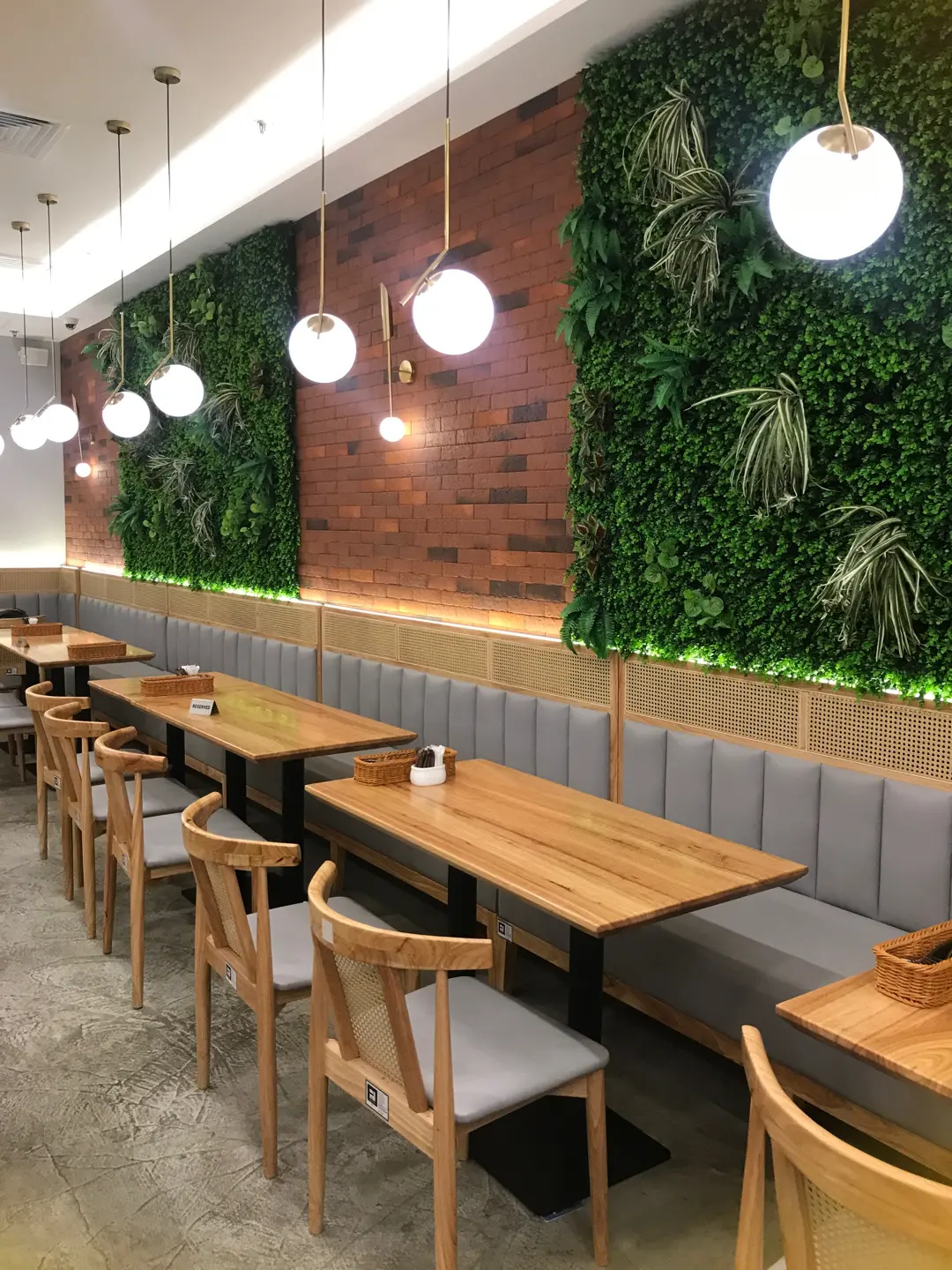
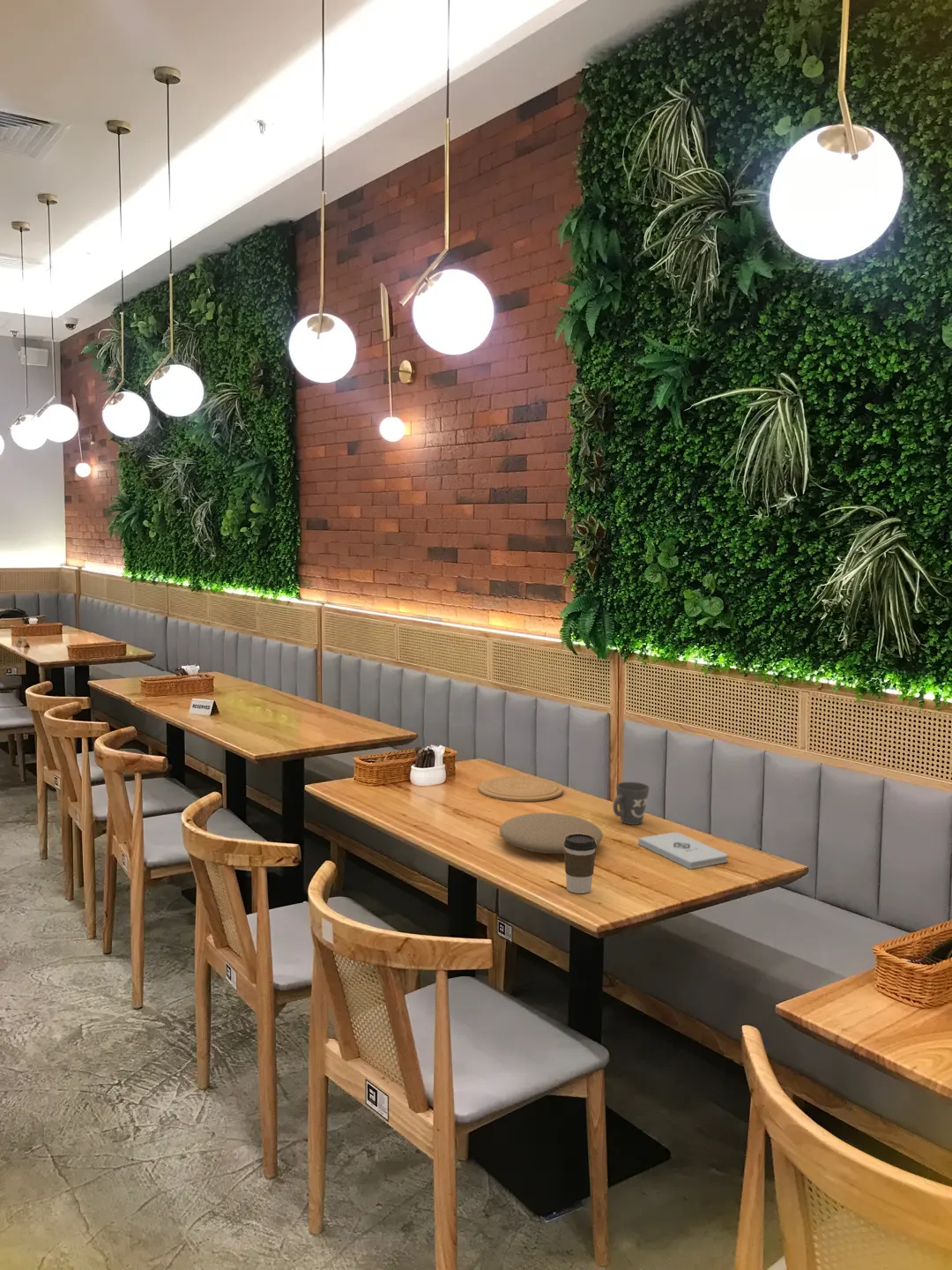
+ notepad (682, 849)
+ plate (551, 828)
+ plate (520, 788)
+ mug (628, 804)
+ coffee cup (579, 863)
